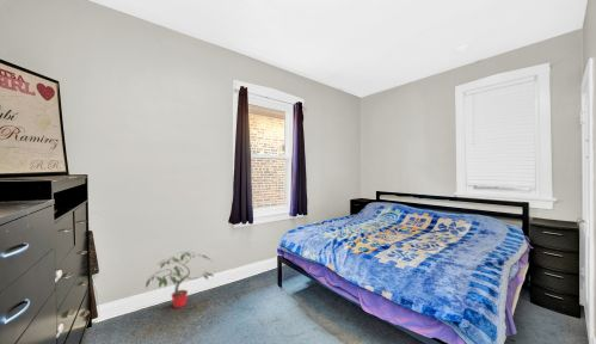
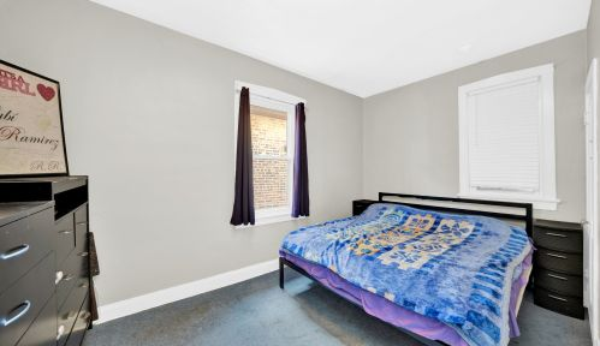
- potted plant (182, 278)
